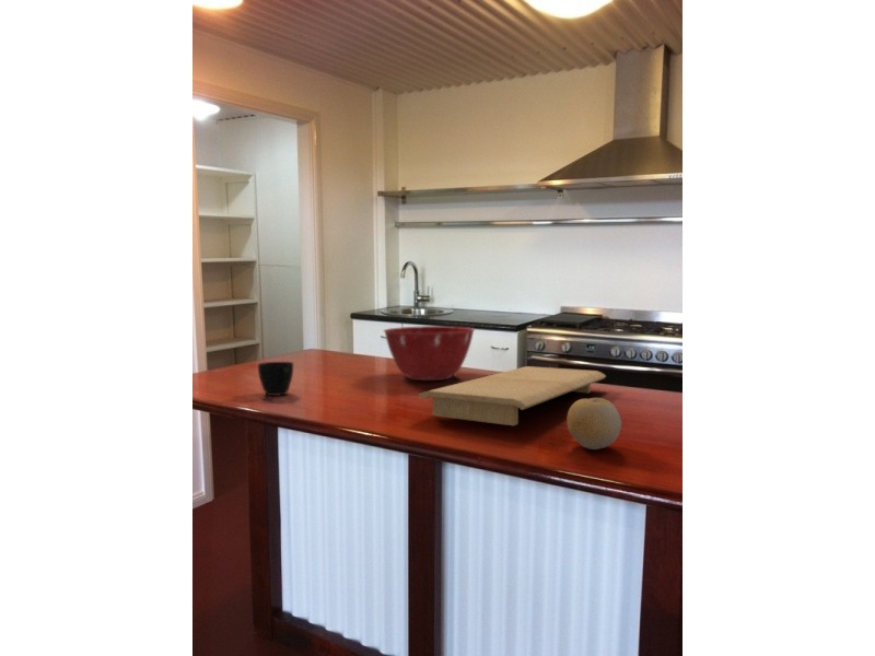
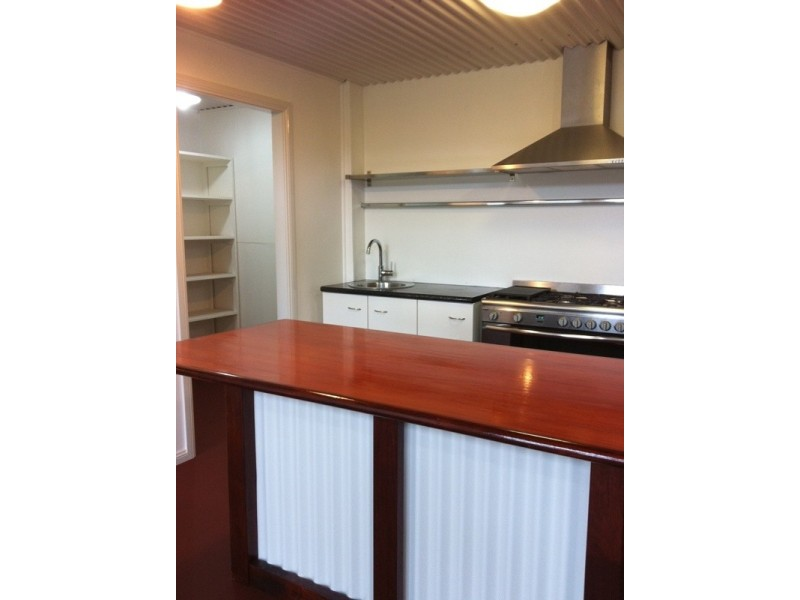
- cutting board (521, 391)
- mixing bowl (429, 353)
- cup (276, 378)
- fruit (594, 423)
